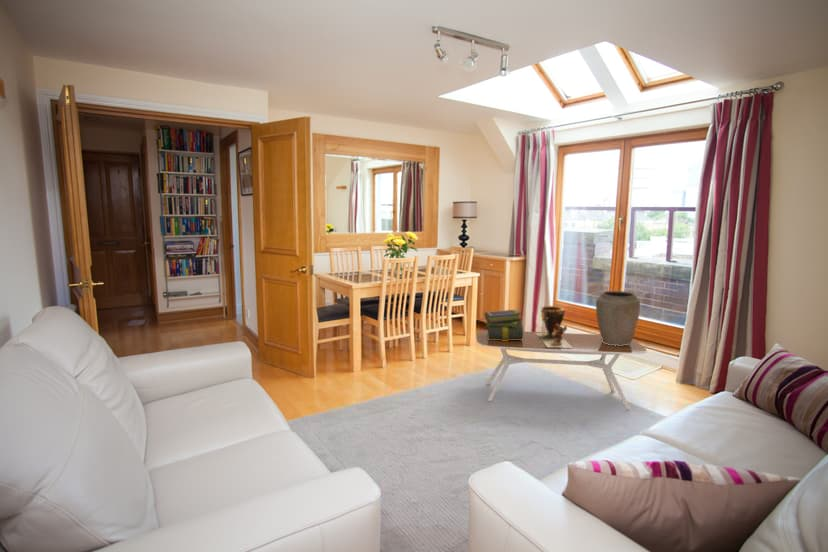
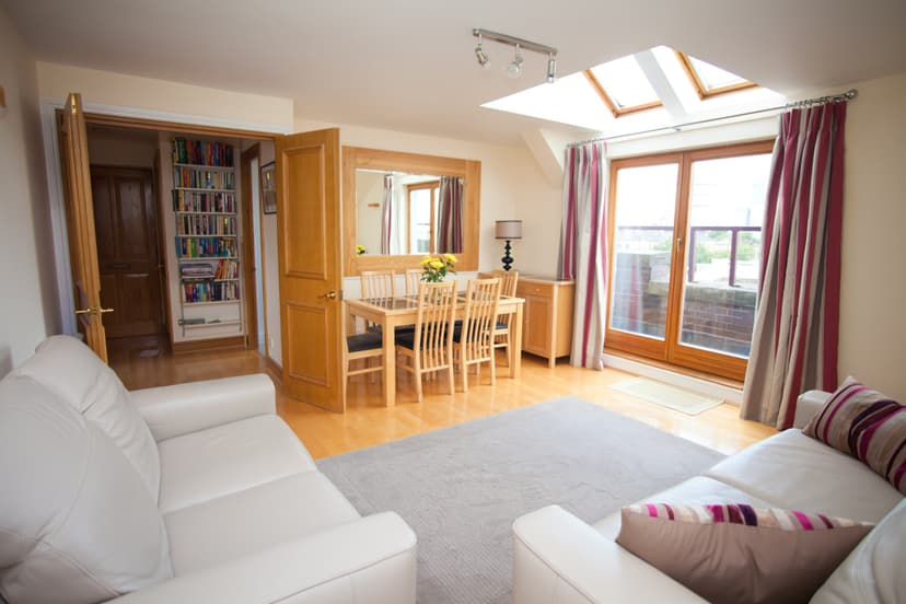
- stack of books (503, 324)
- vase (616, 317)
- clay pot (554, 325)
- coffee table (554, 363)
